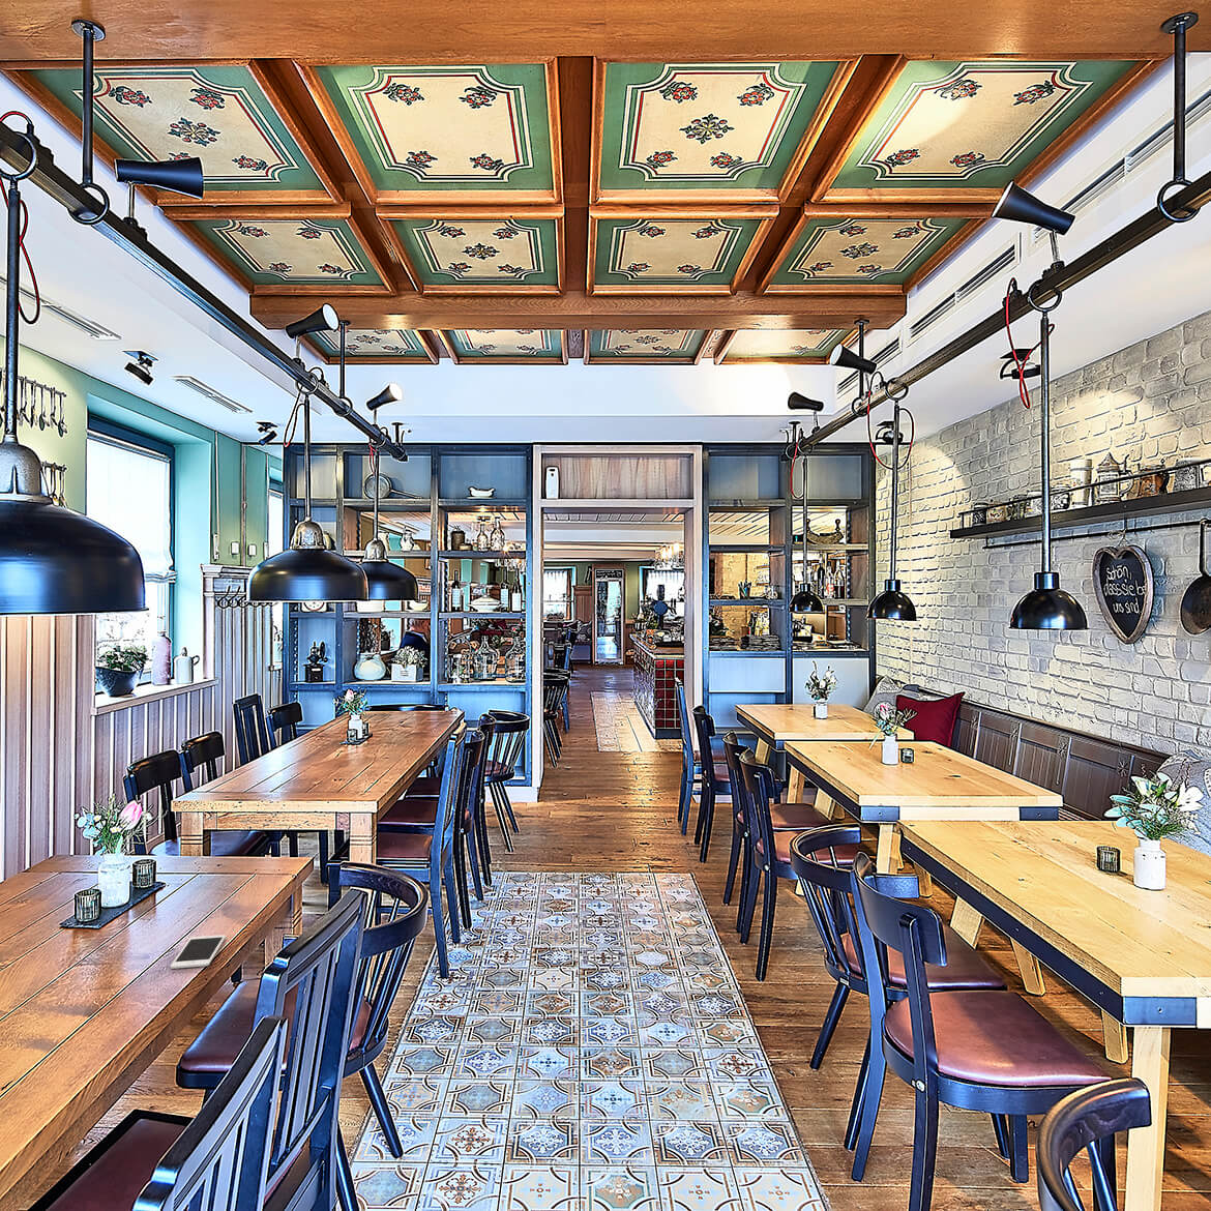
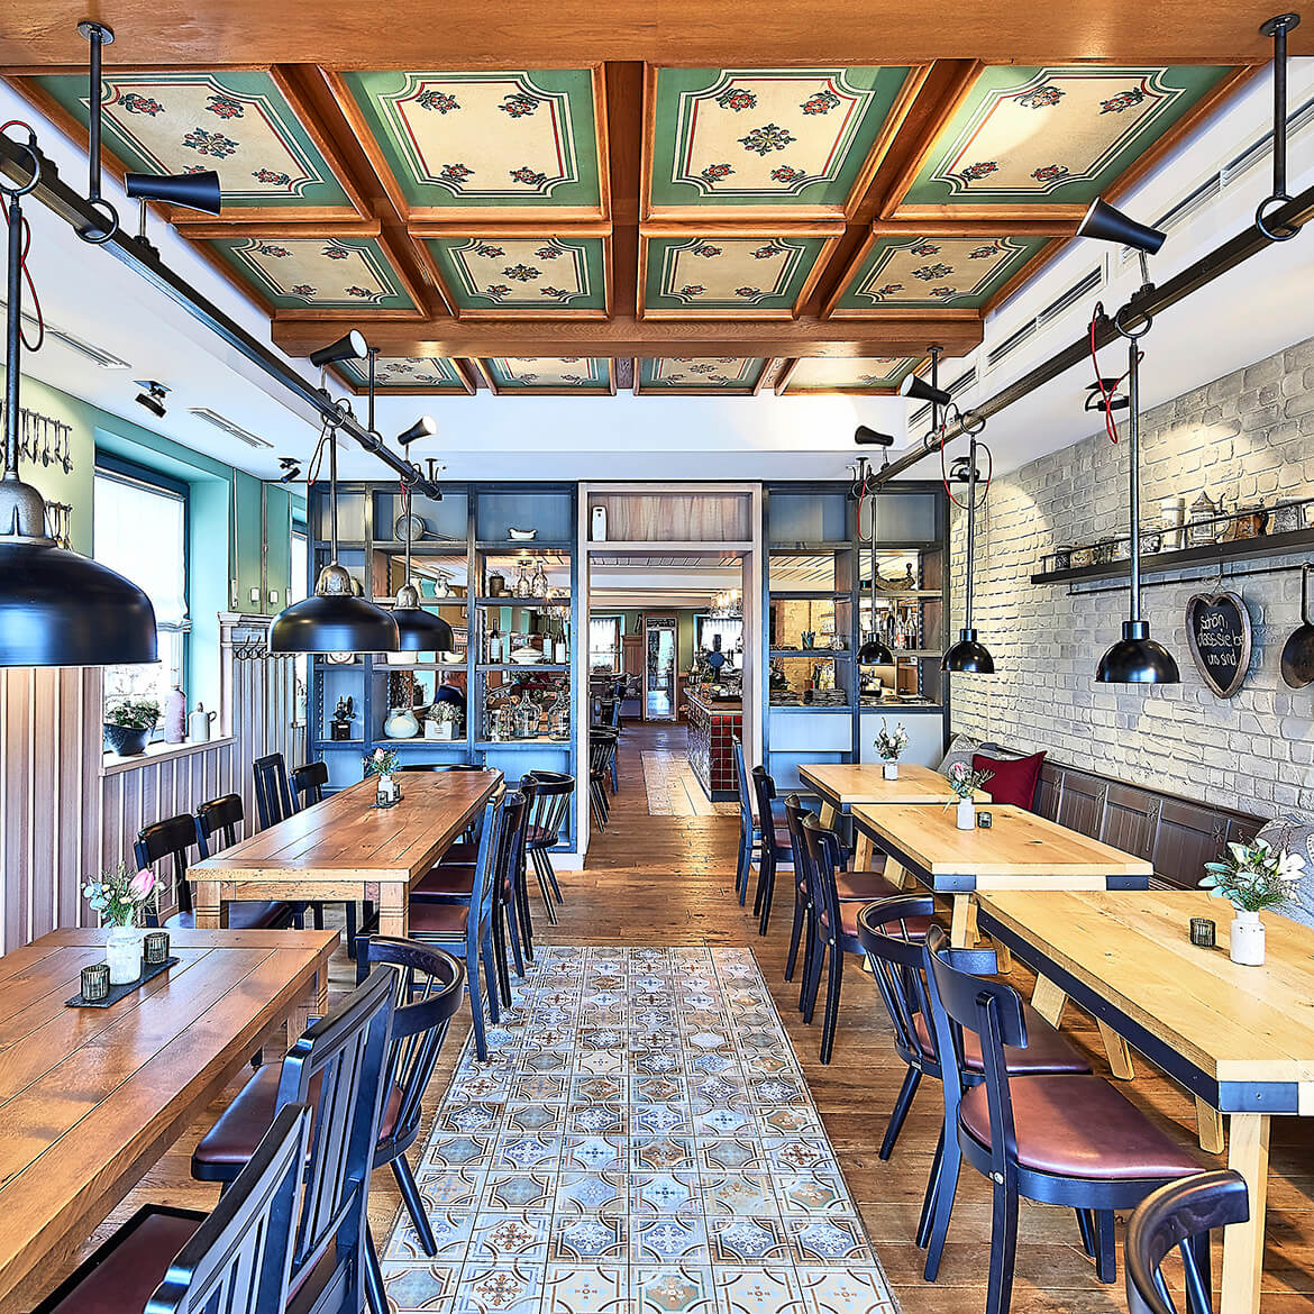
- cell phone (199, 950)
